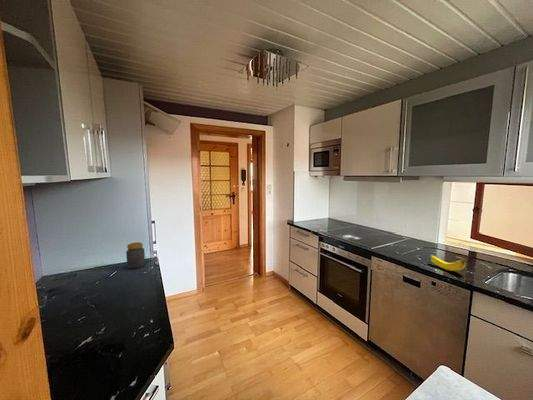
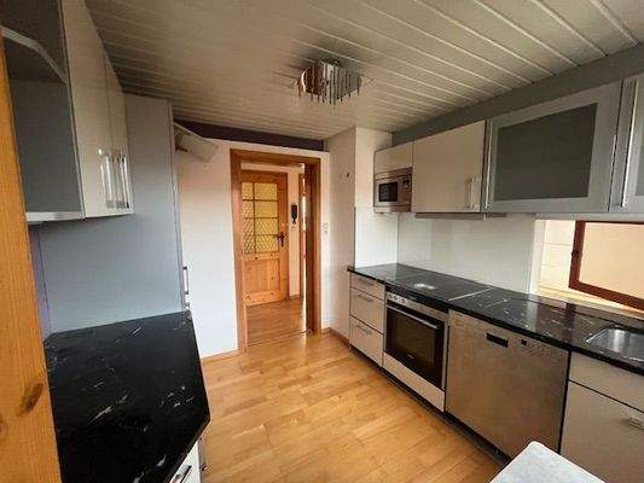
- jar (135, 255)
- fruit (446, 262)
